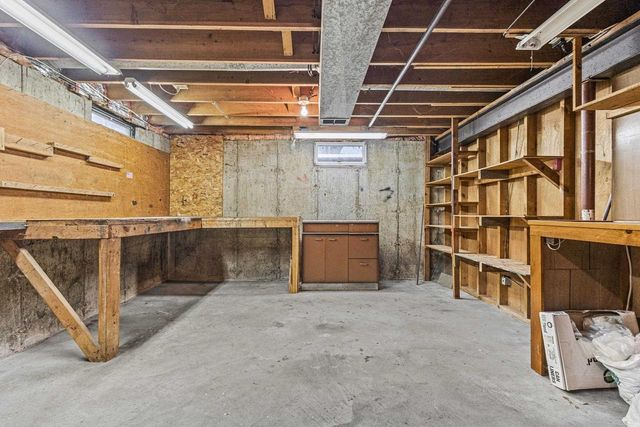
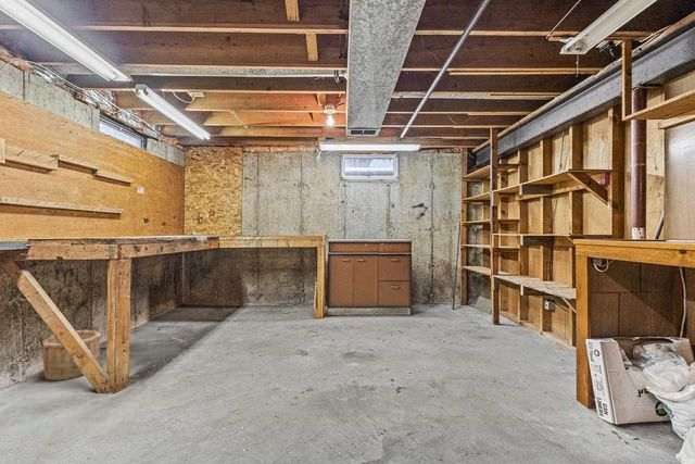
+ wooden bucket (70, 356)
